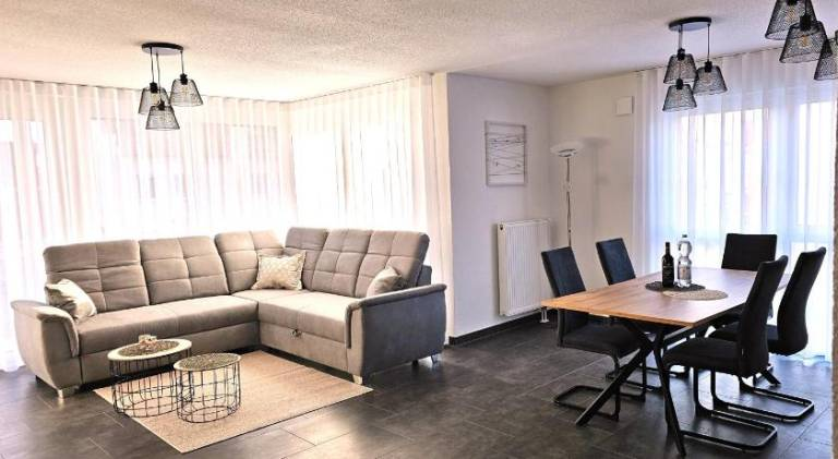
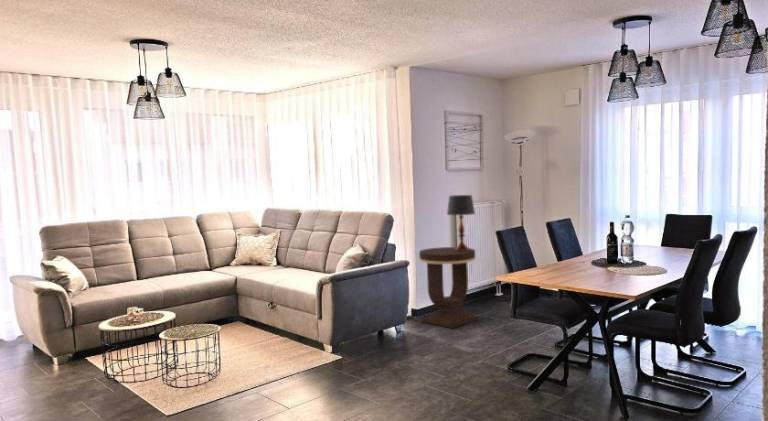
+ table lamp (461, 222)
+ side table (452, 286)
